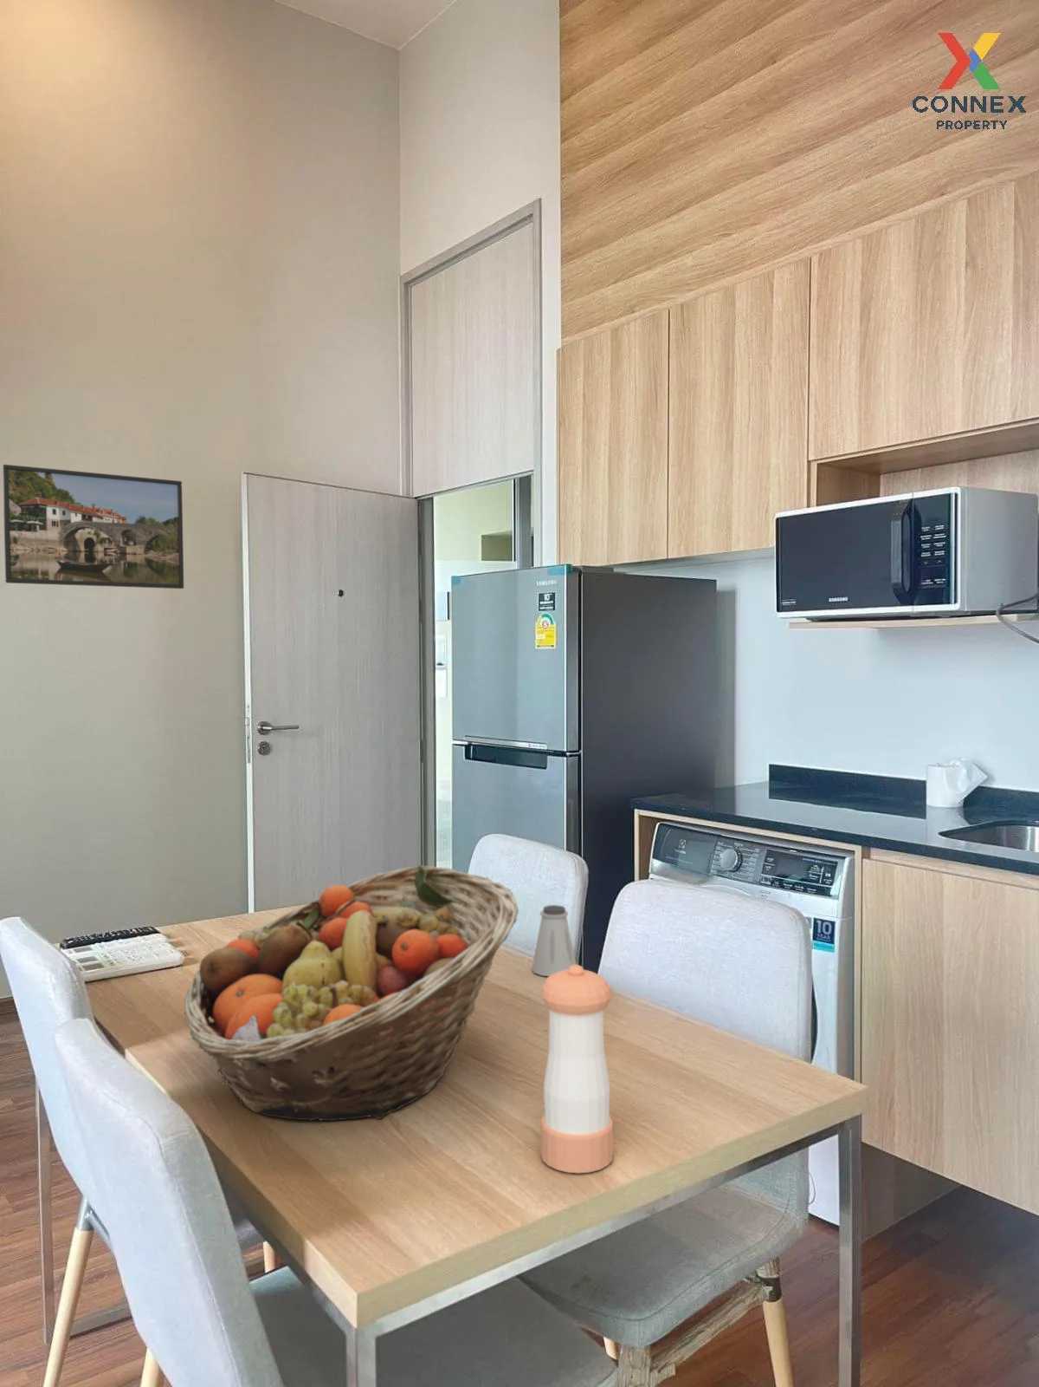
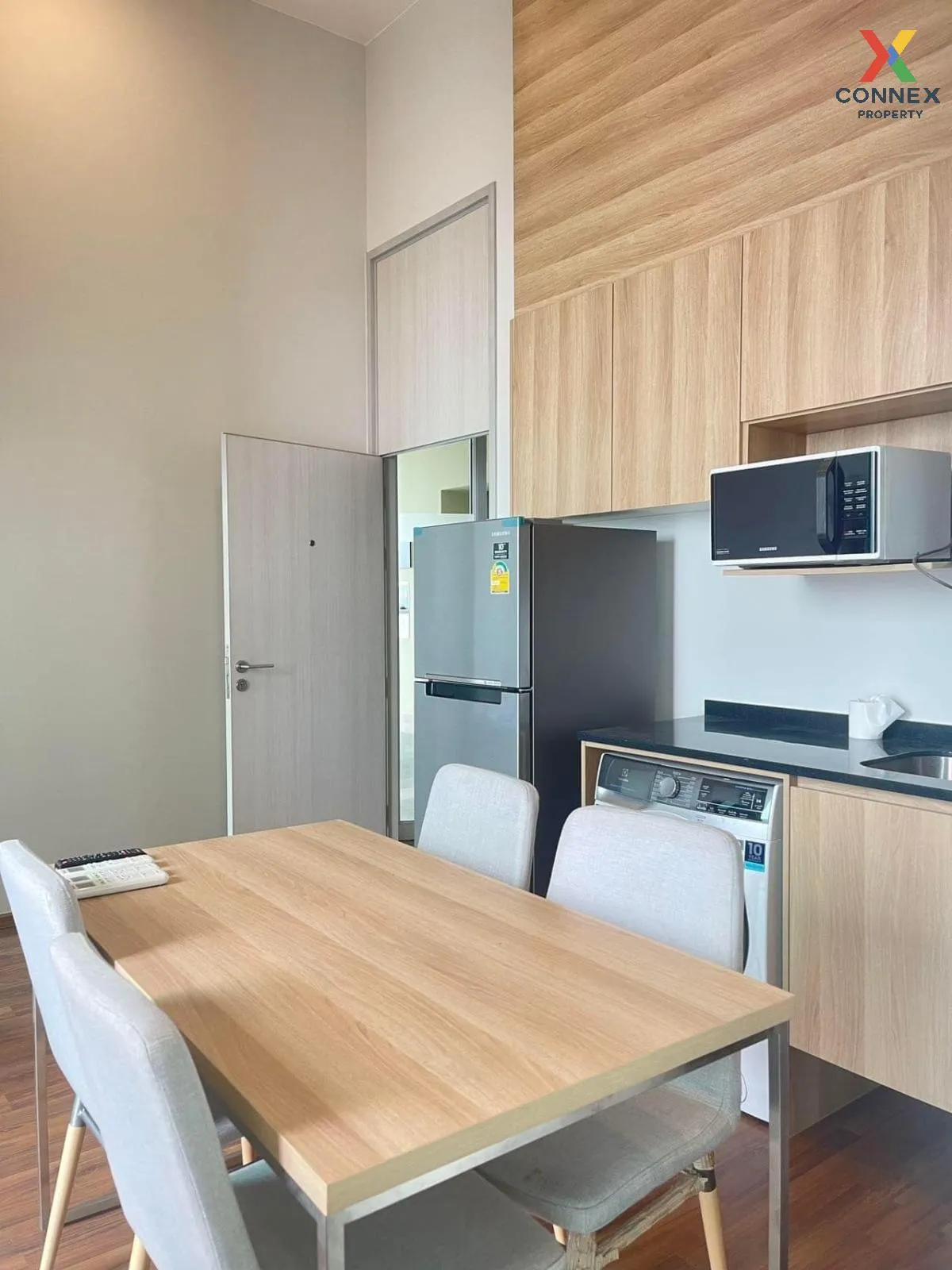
- saltshaker (554, 938)
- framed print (97, 530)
- fruit basket (351, 976)
- pepper shaker (576, 1060)
